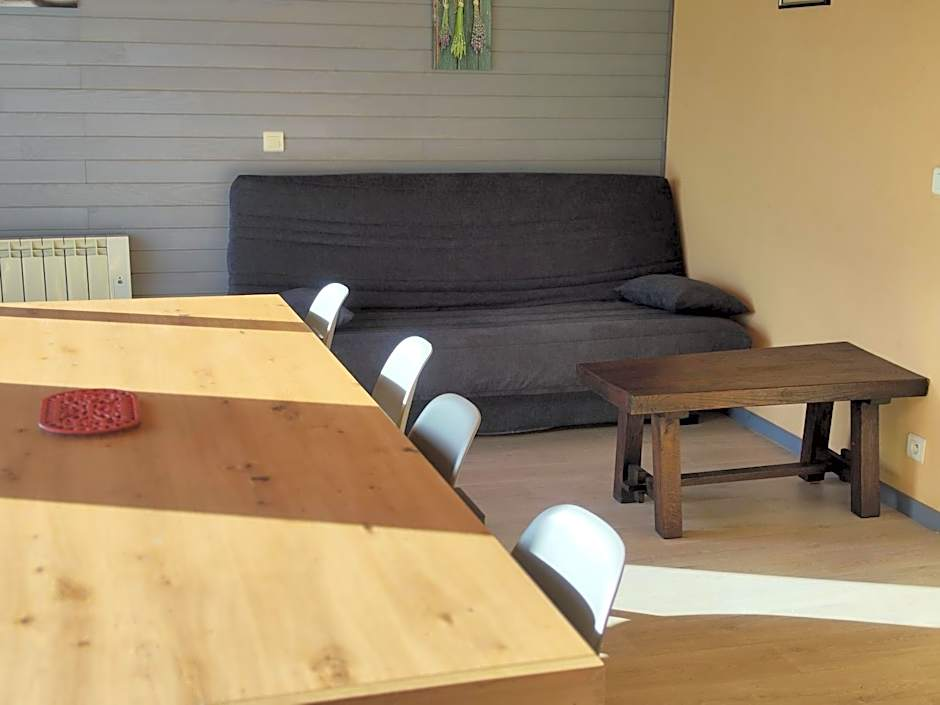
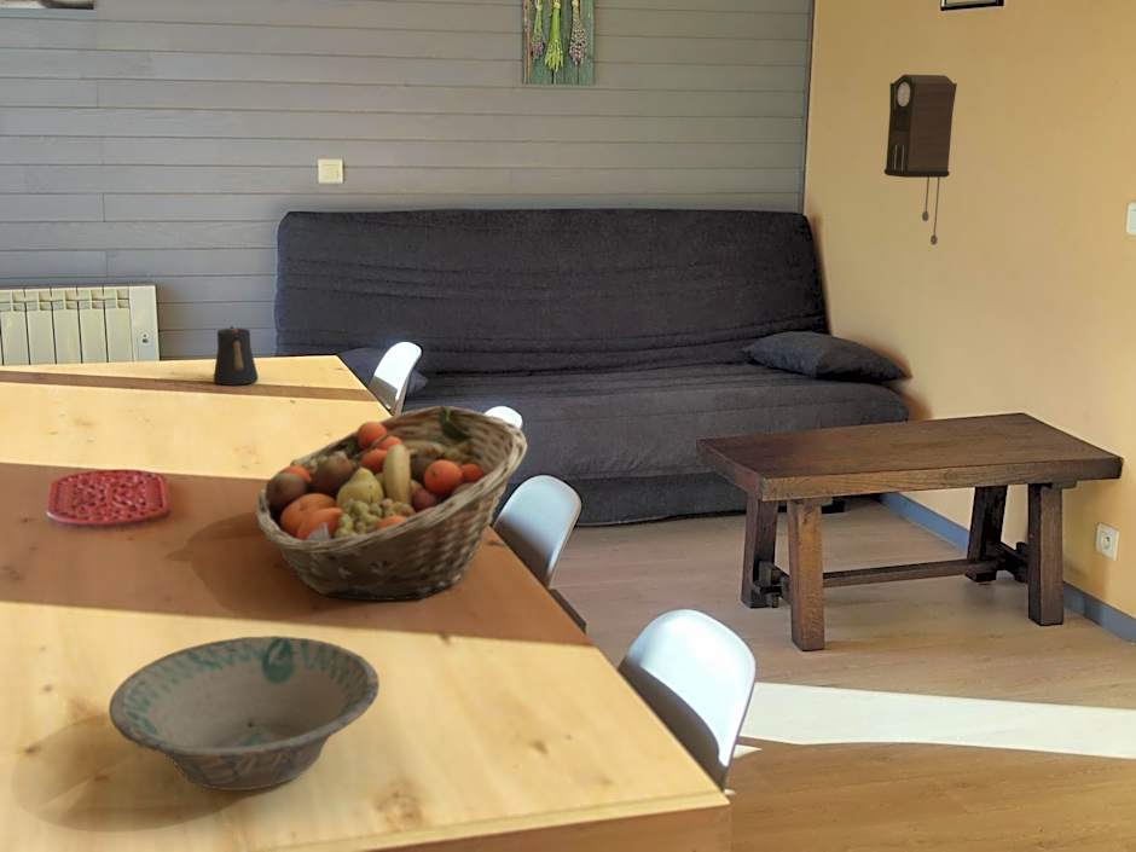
+ pendulum clock (917, 161)
+ bowl (248, 724)
+ fruit basket (390, 495)
+ kettle (234, 355)
